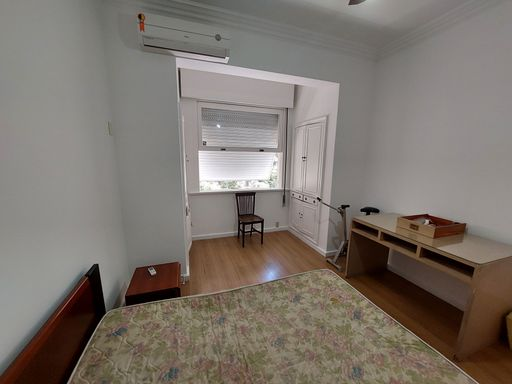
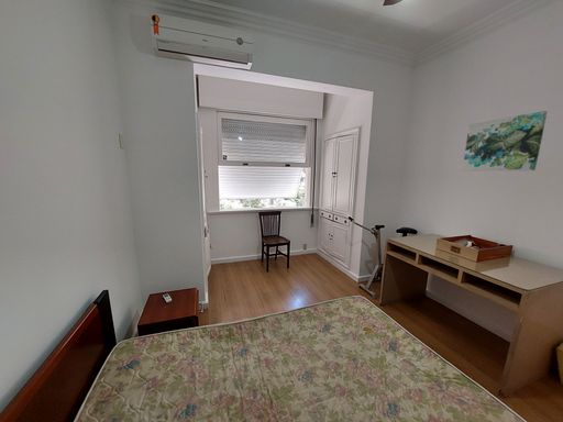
+ wall art (498, 145)
